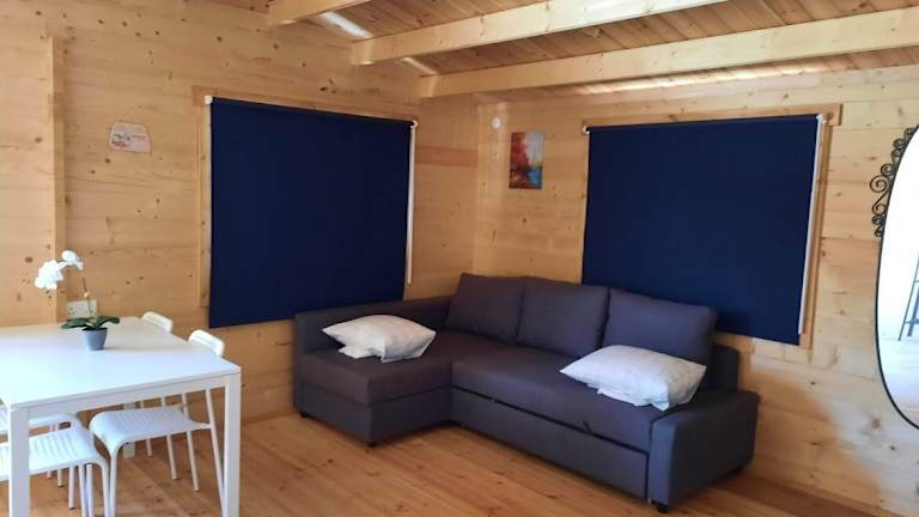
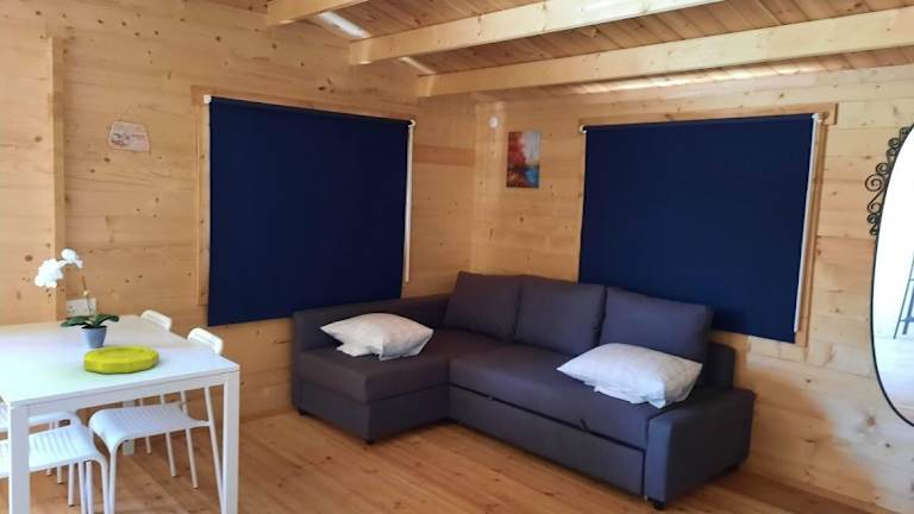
+ bowl (121, 358)
